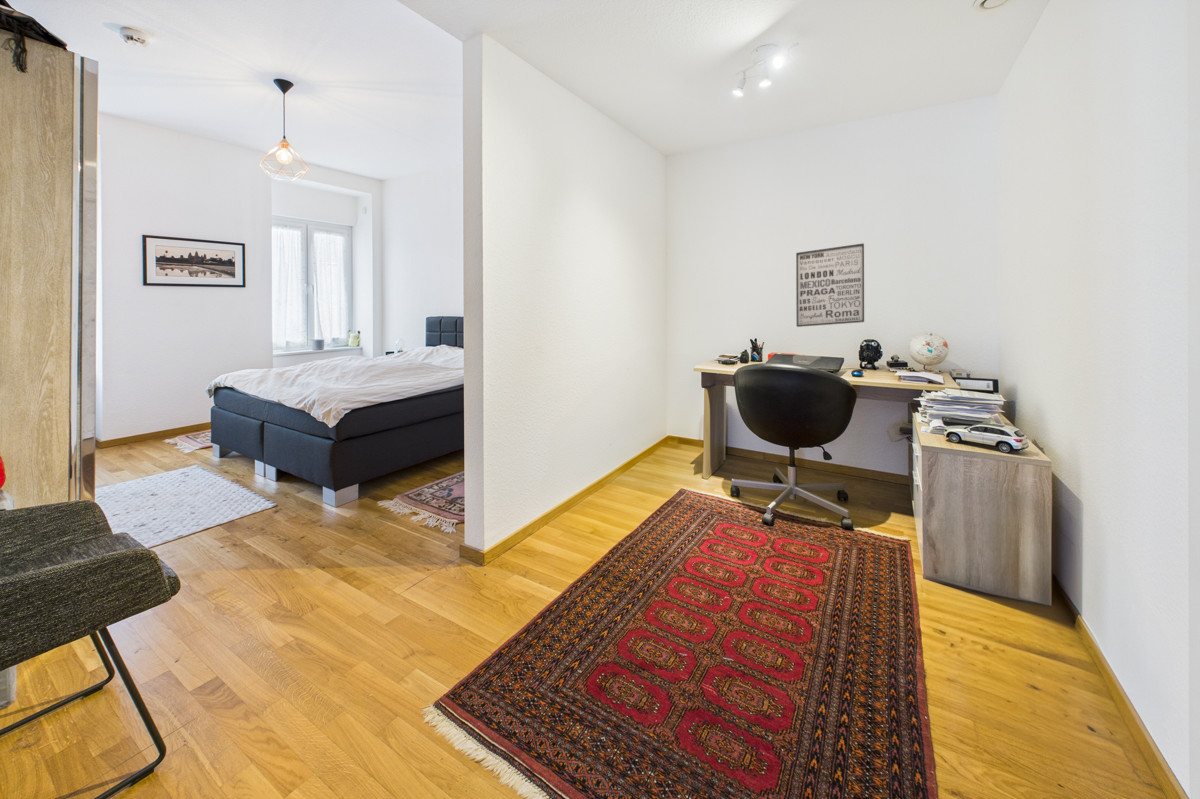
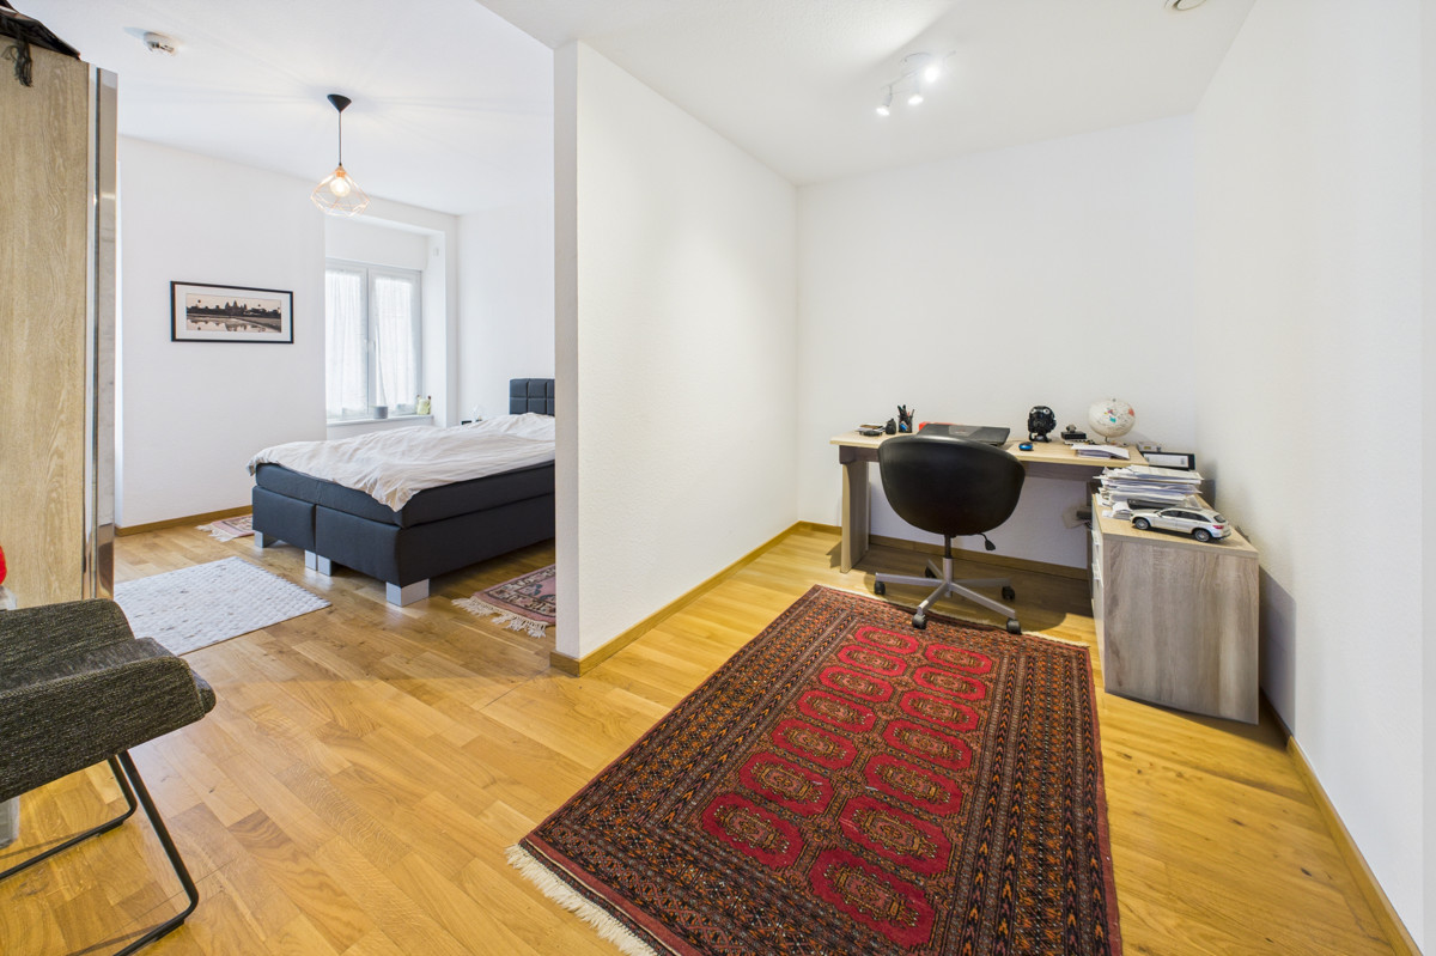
- wall art (829, 286)
